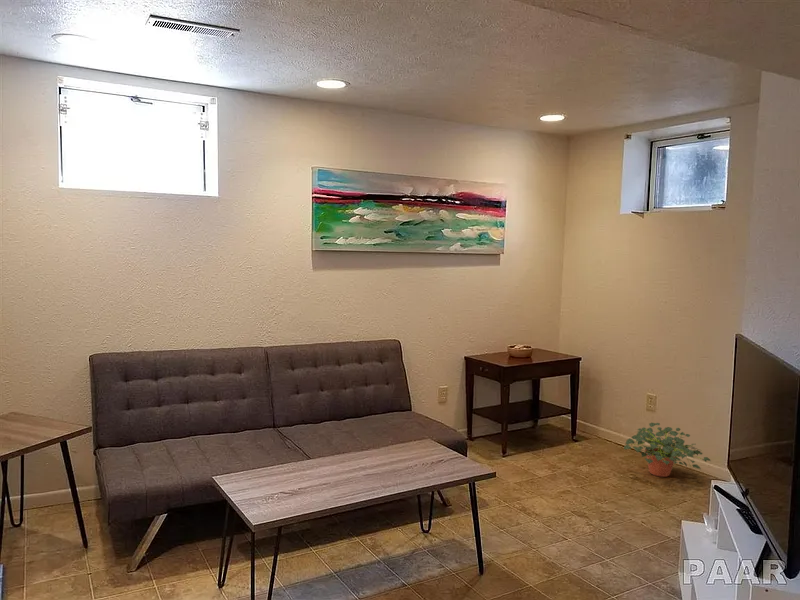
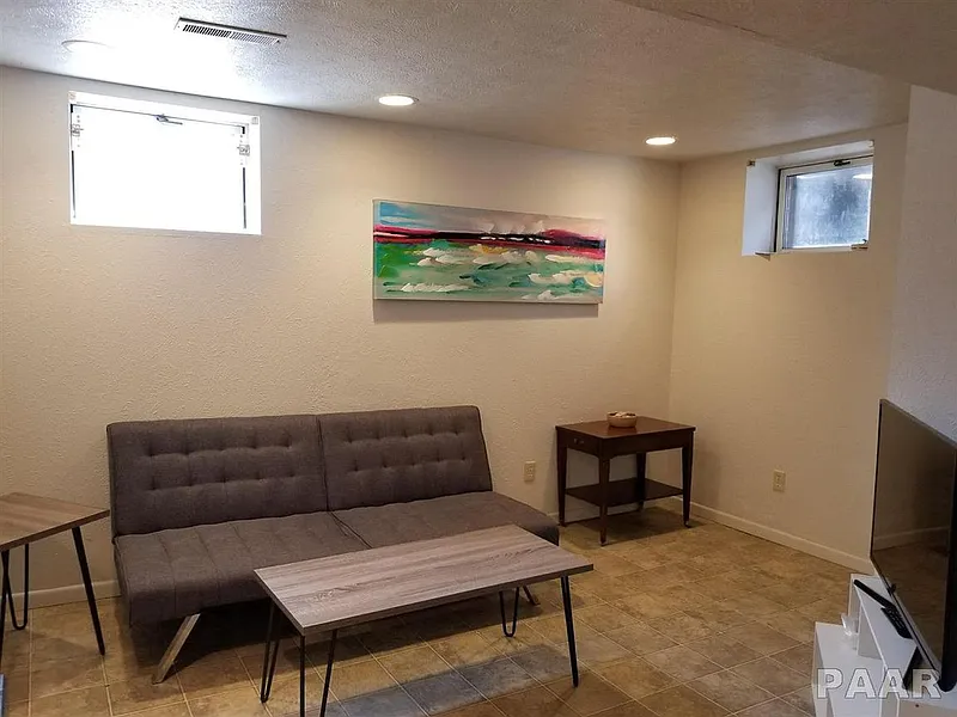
- potted plant (667, 453)
